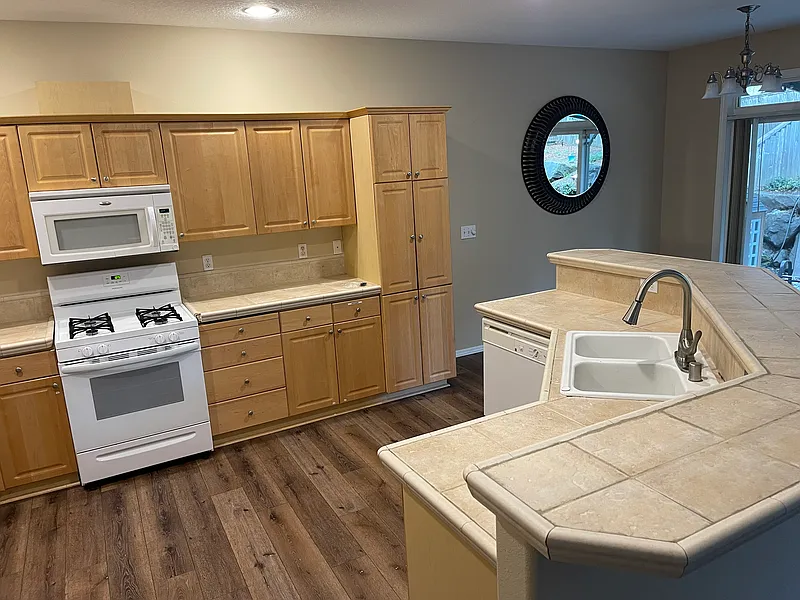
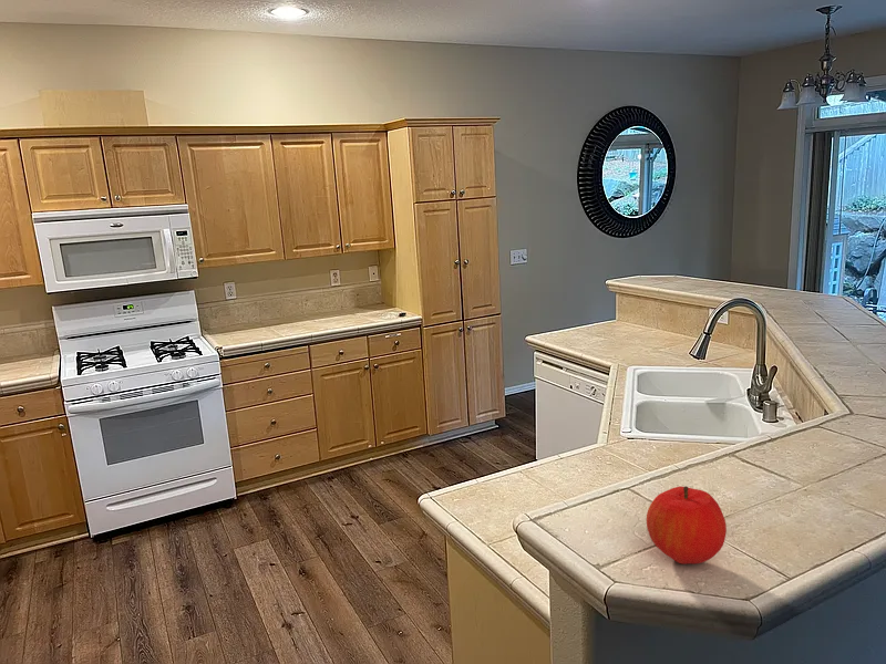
+ fruit (686, 522)
